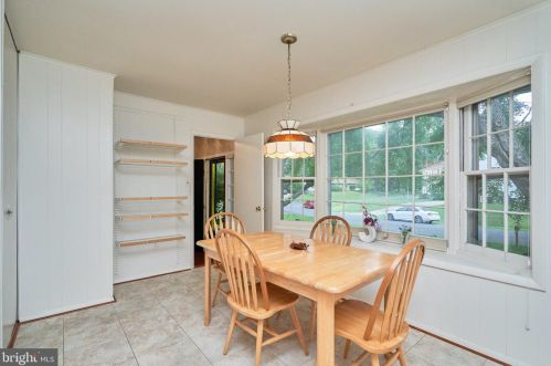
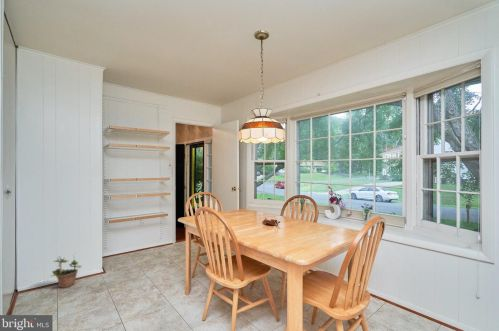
+ potted plant (67, 269)
